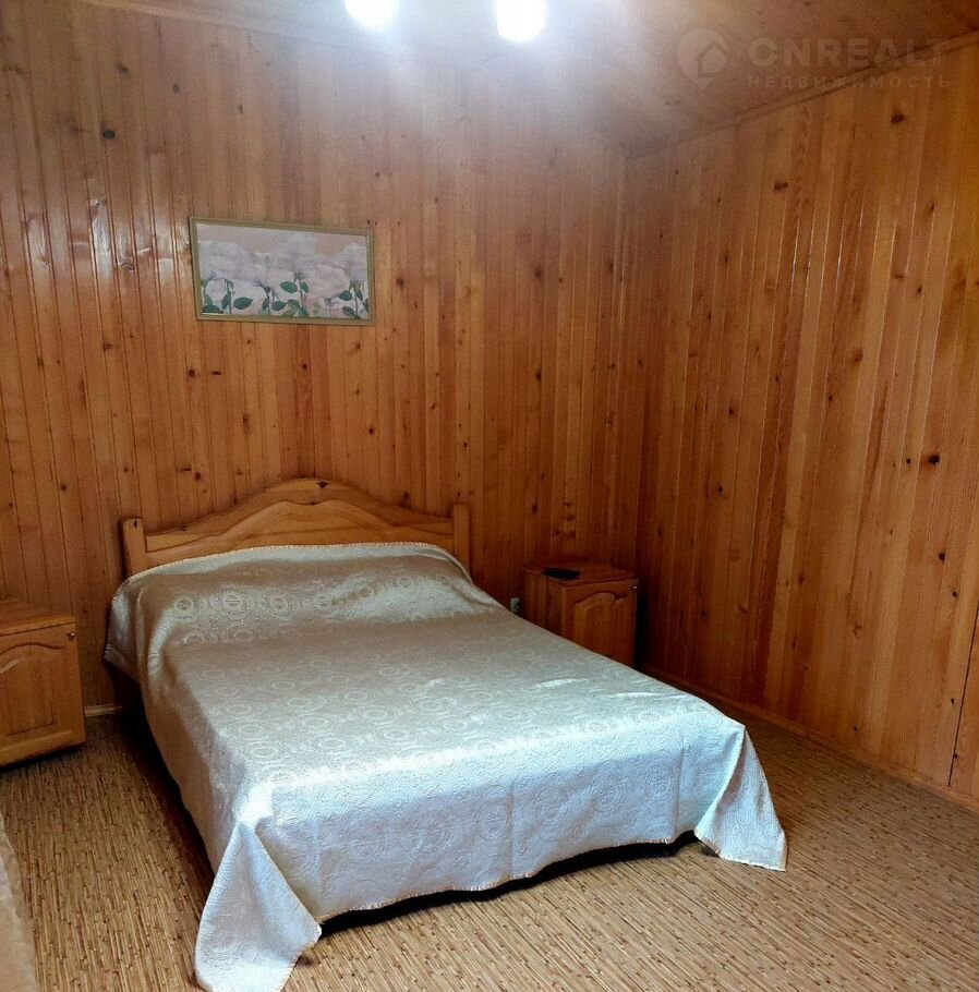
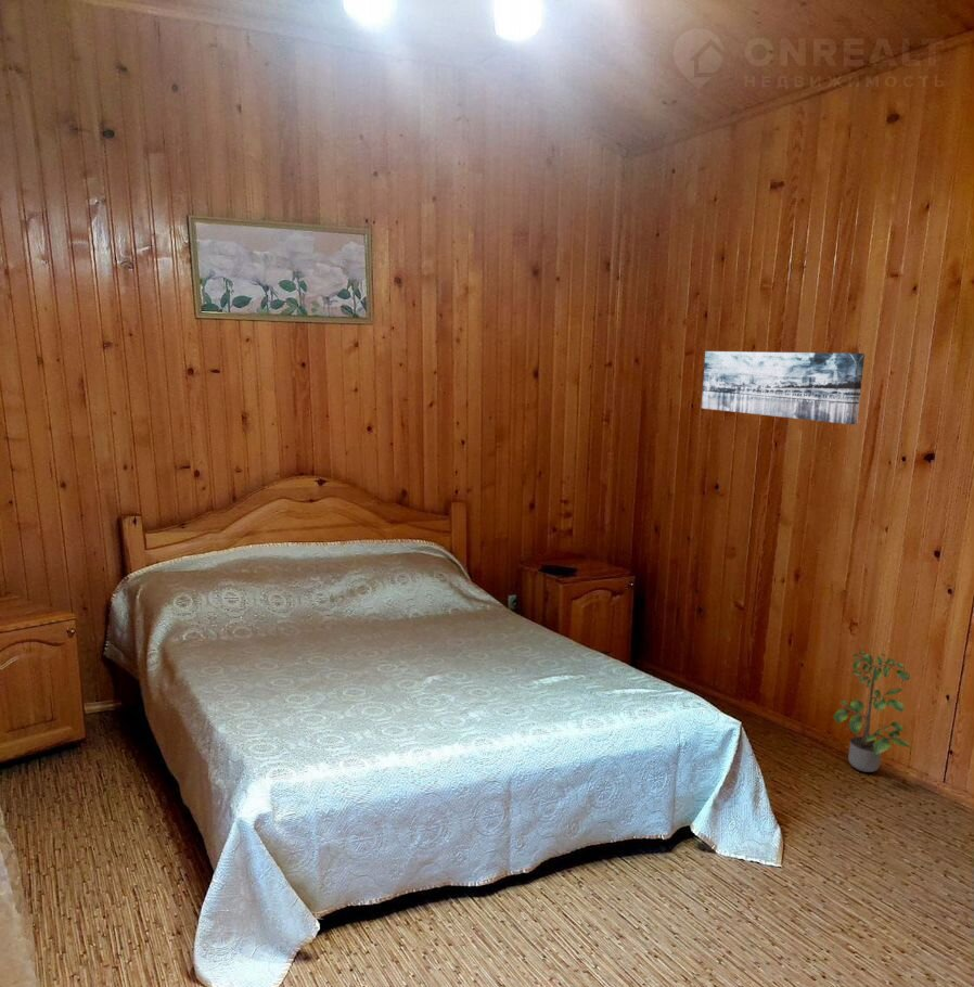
+ potted plant (879, 709)
+ wall art (773, 384)
